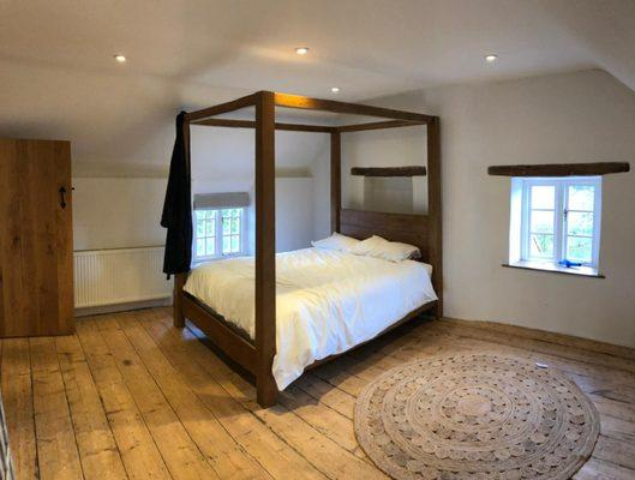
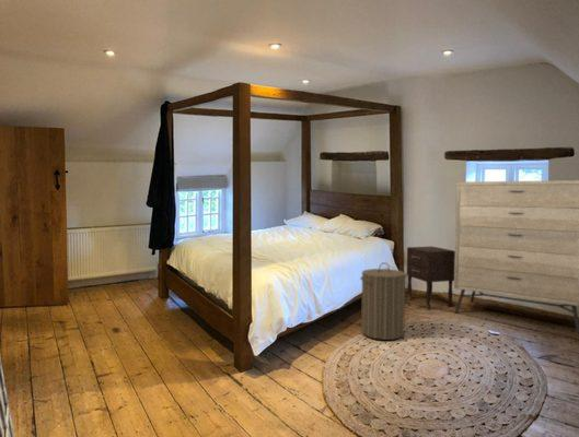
+ laundry hamper (382, 297)
+ nightstand (429, 275)
+ dresser (521, 249)
